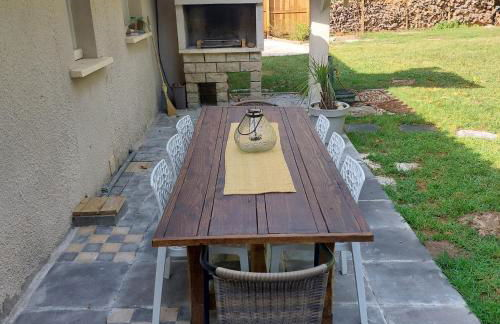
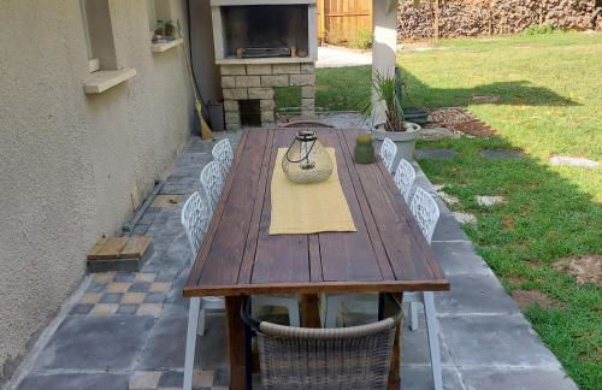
+ jar (364, 148)
